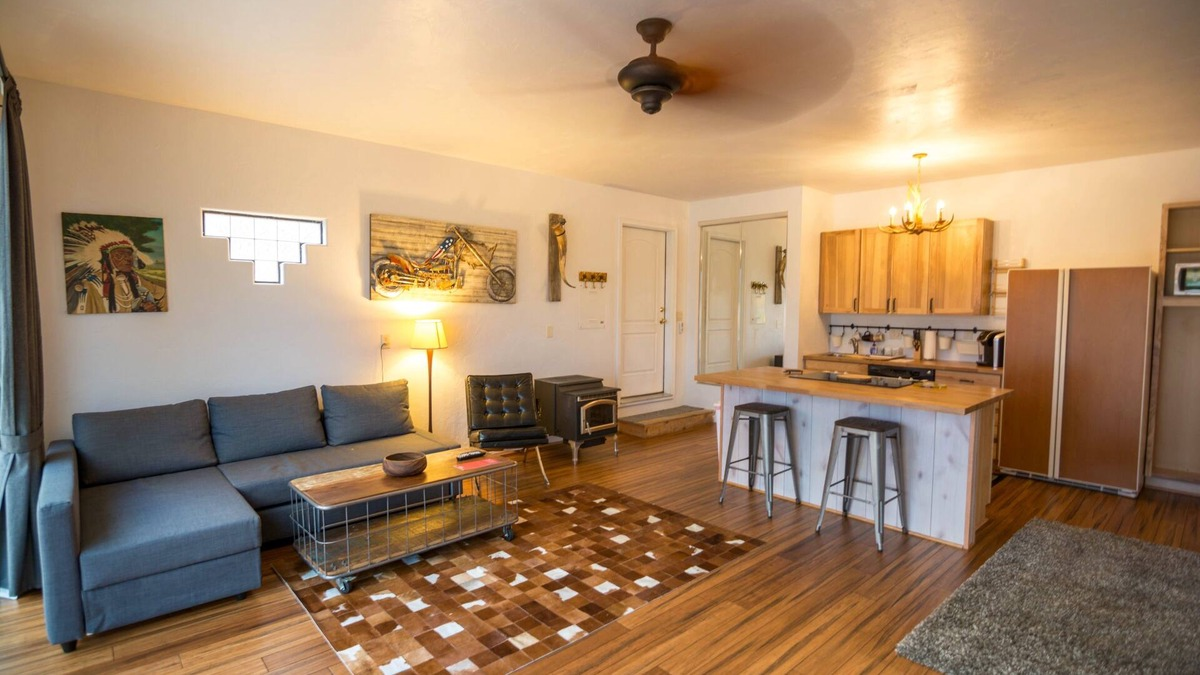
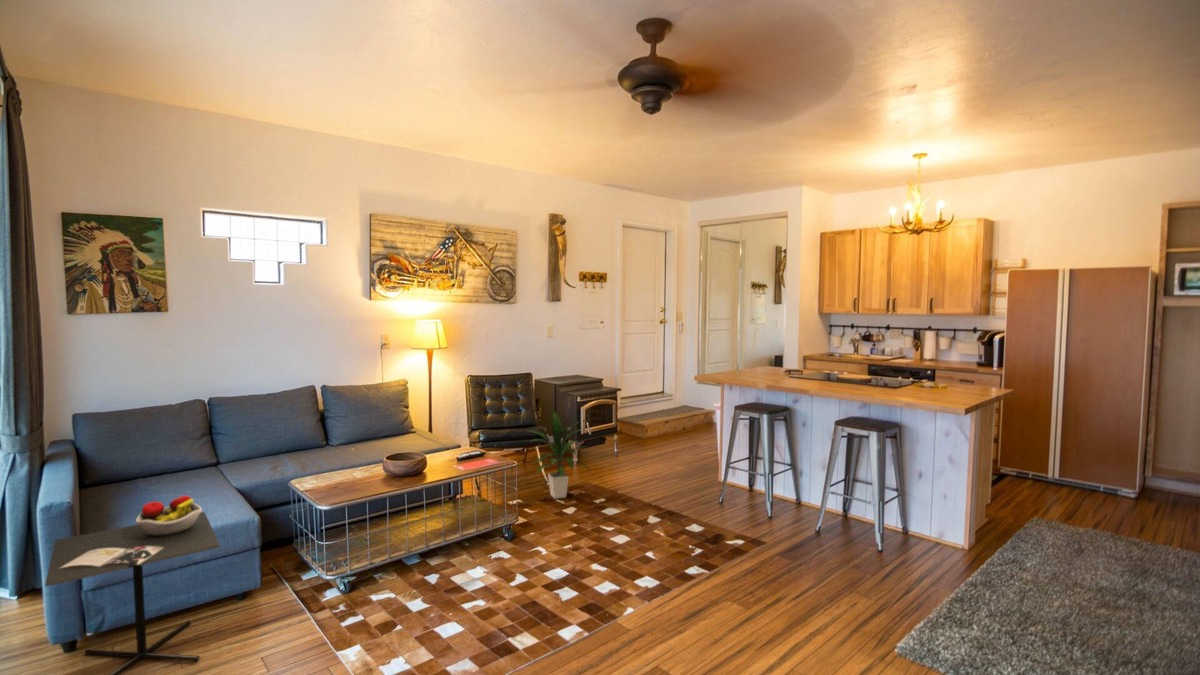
+ indoor plant (561, 455)
+ kitchen table (138, 586)
